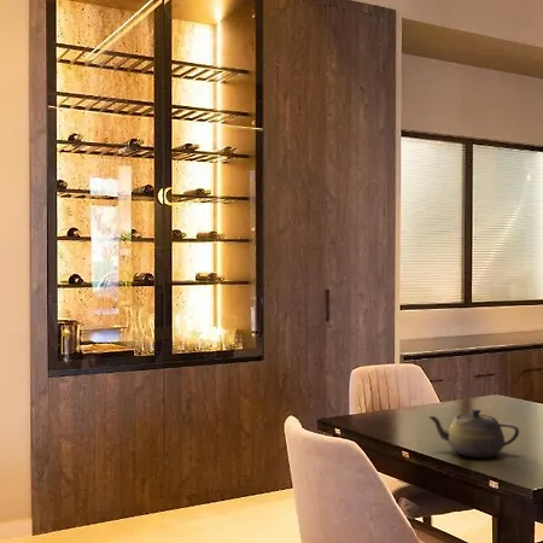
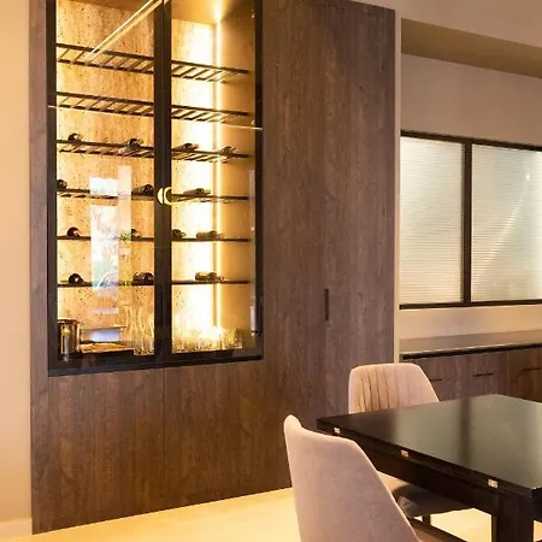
- teapot (472, 431)
